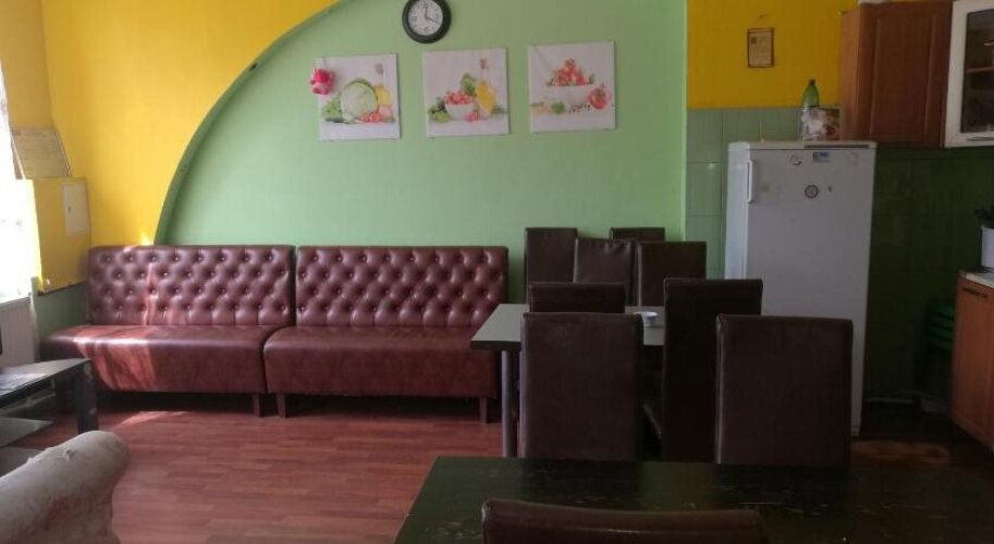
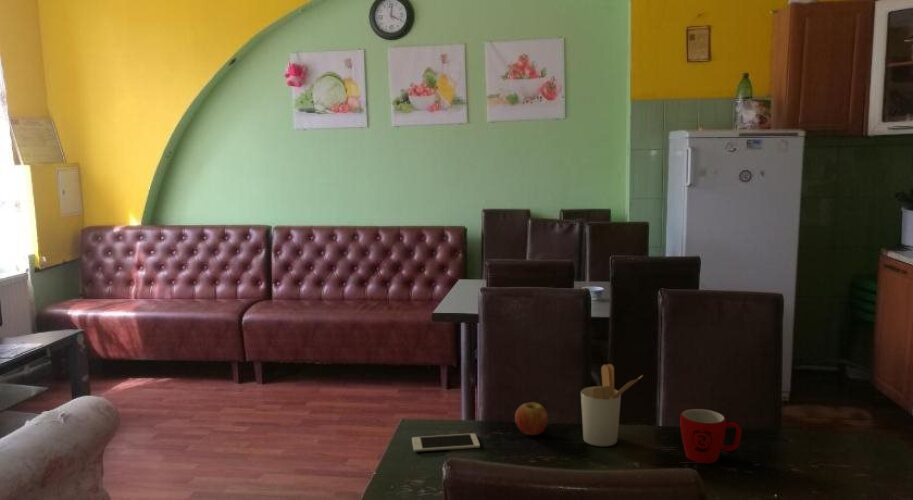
+ fruit (531, 418)
+ cell phone (445, 442)
+ mug (710, 437)
+ utensil holder (611, 406)
